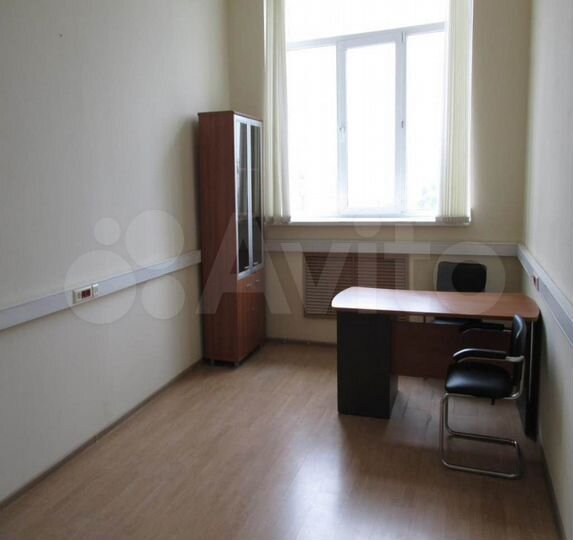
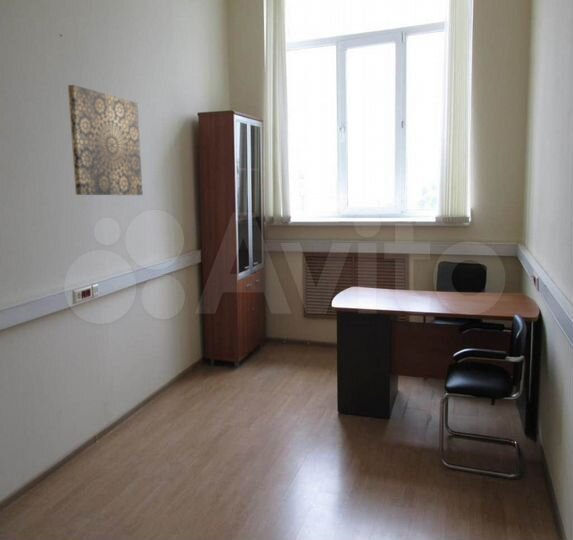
+ wall art (108, 145)
